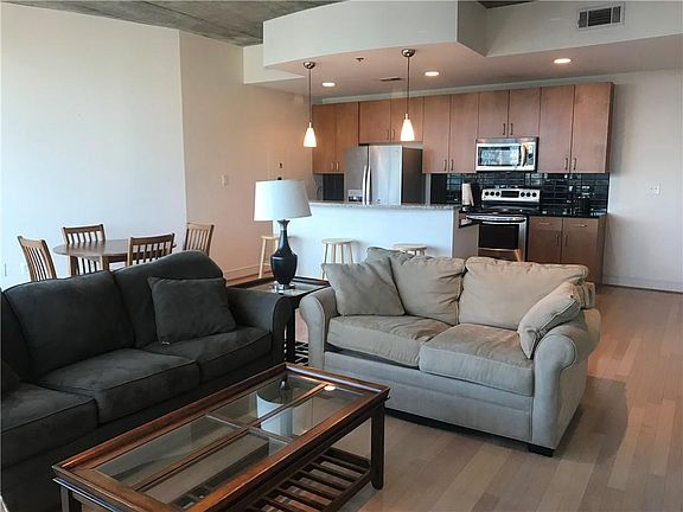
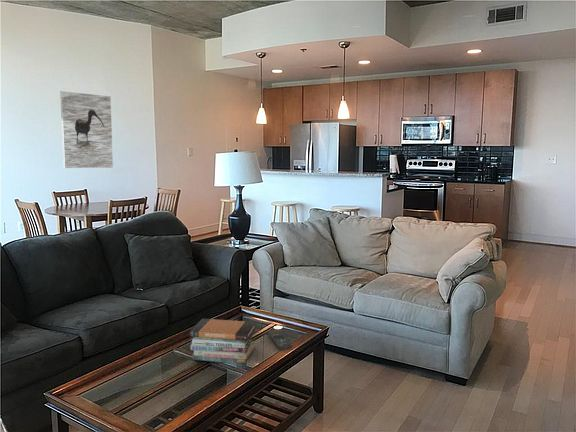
+ book stack (223, 340)
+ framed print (87, 131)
+ remote control (279, 339)
